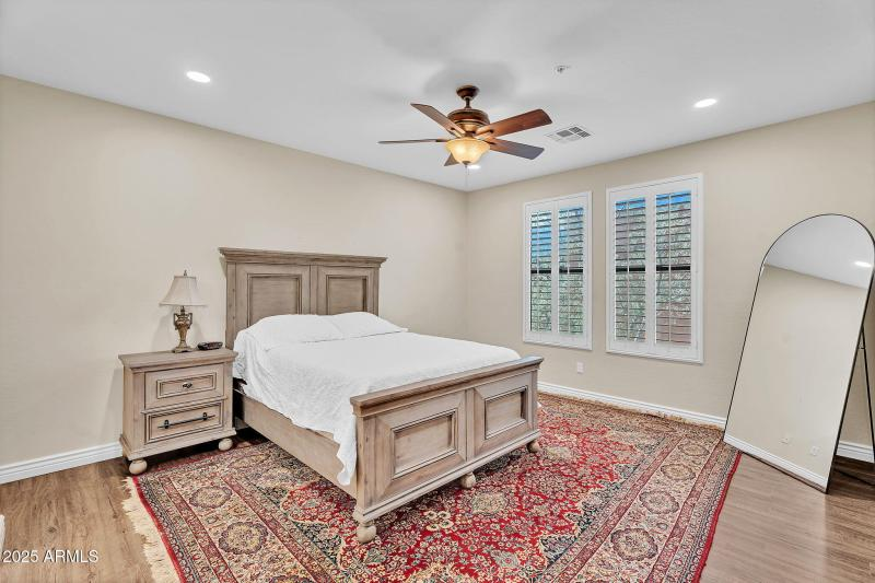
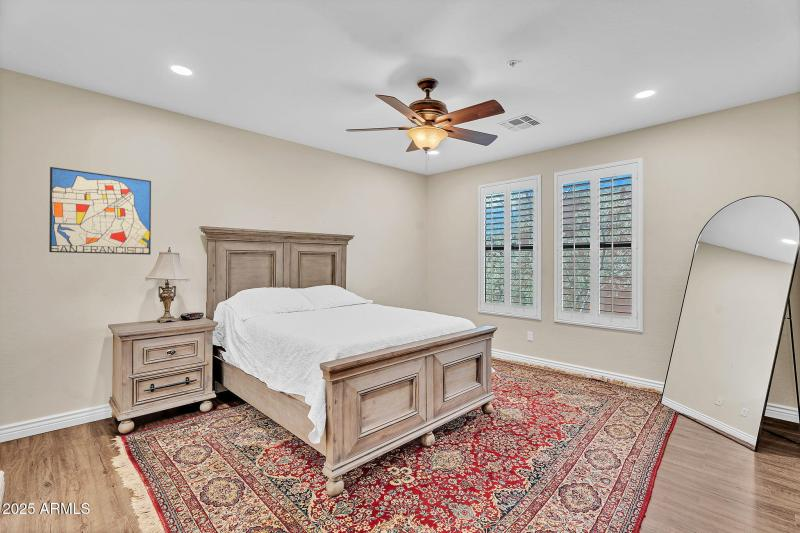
+ wall art (103, 213)
